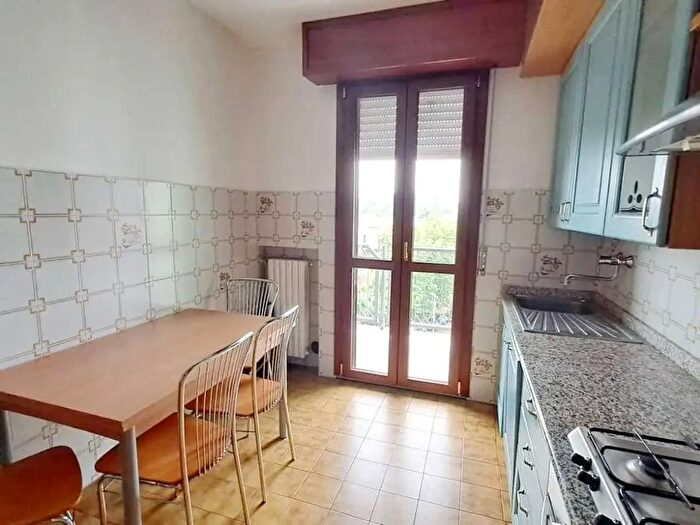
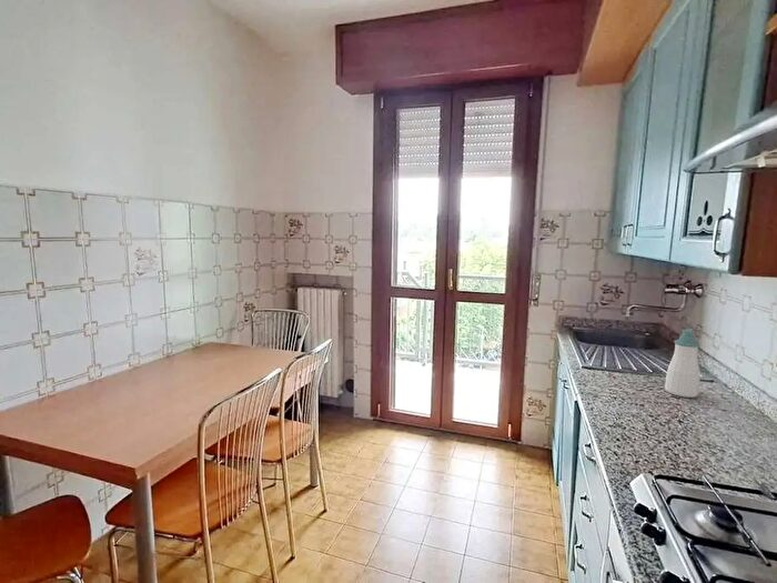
+ soap bottle (684, 362)
